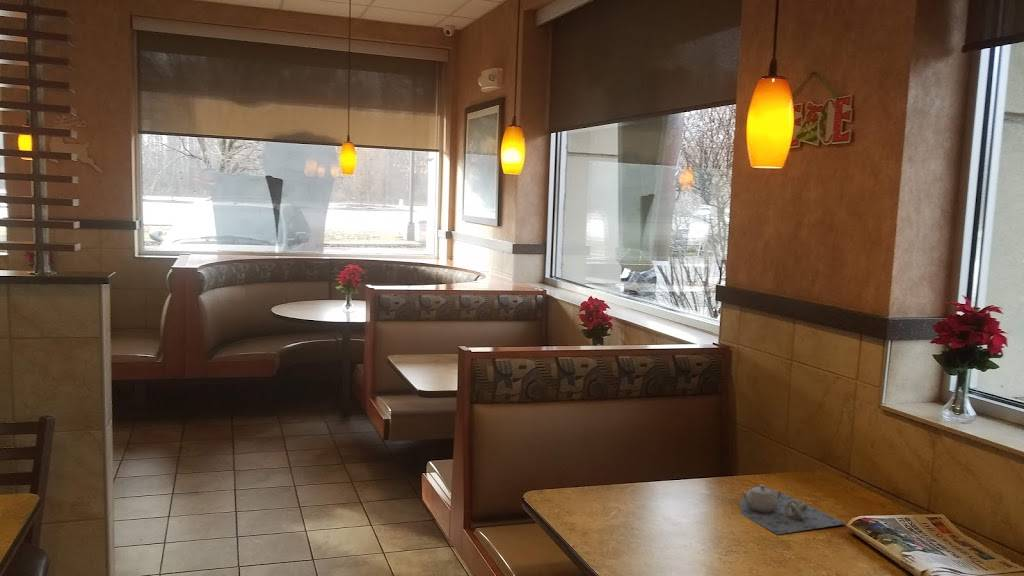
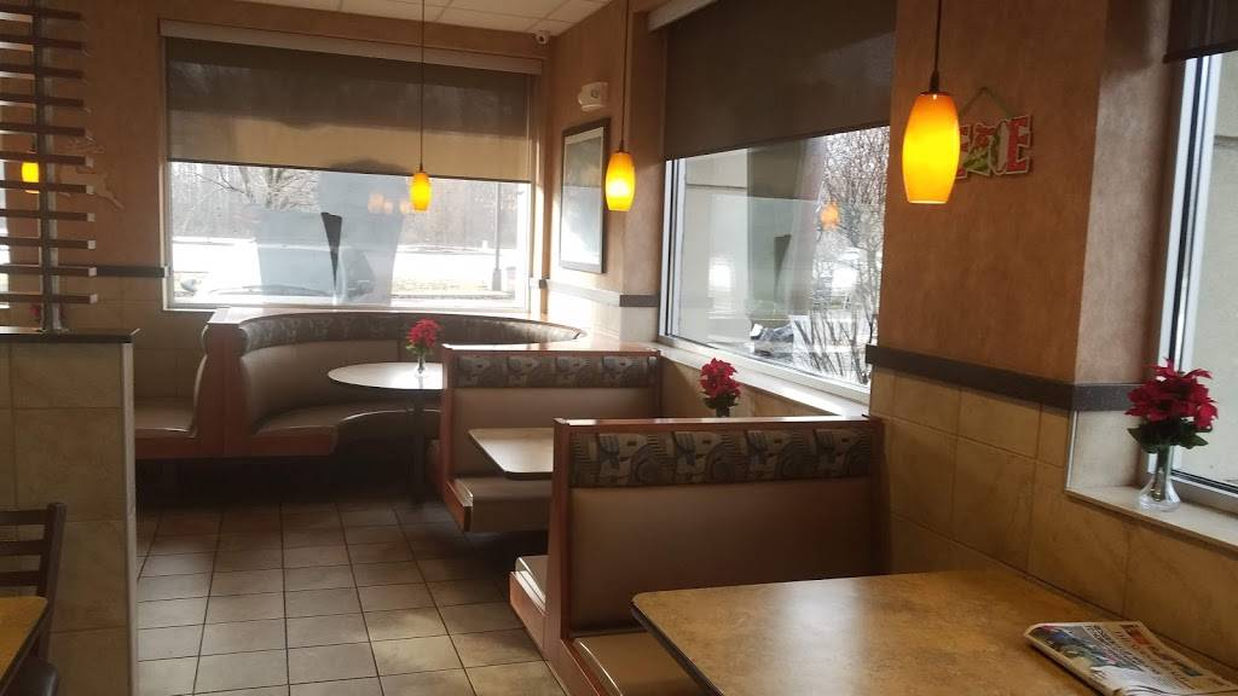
- teapot (781, 500)
